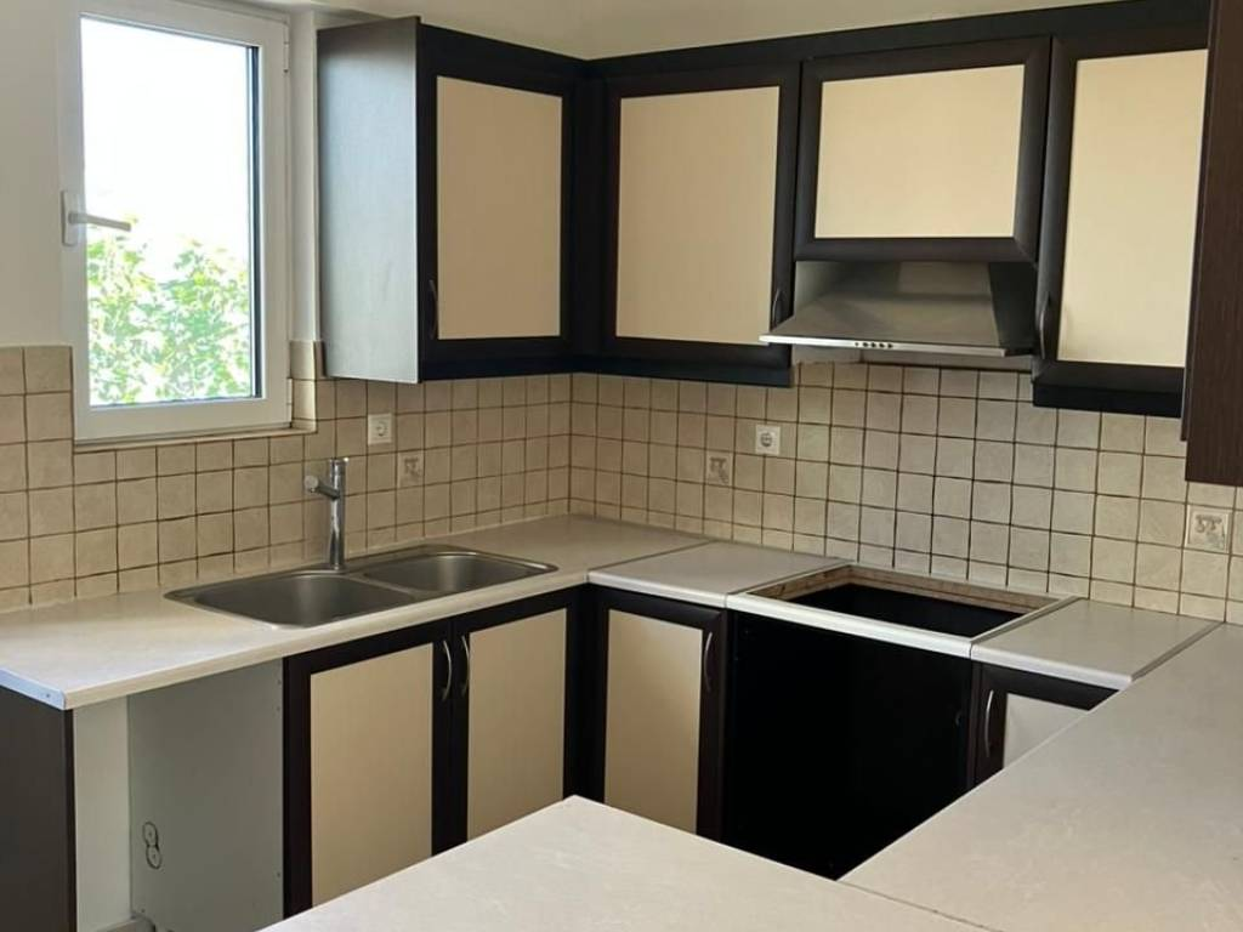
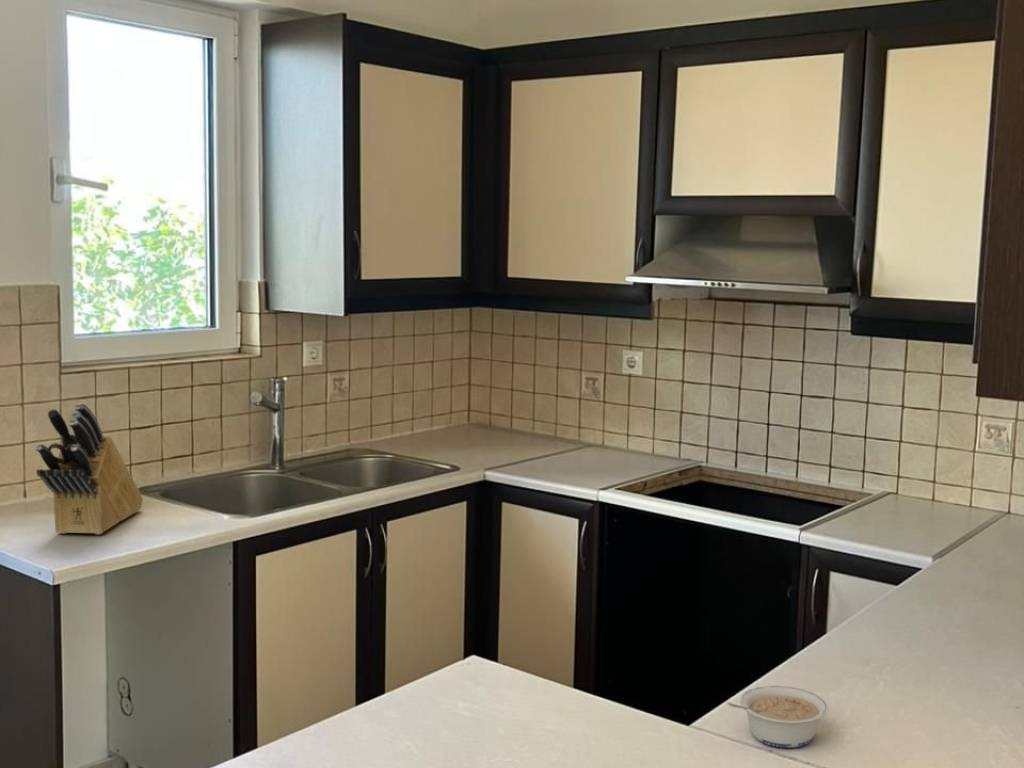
+ knife block (91, 462)
+ legume (781, 716)
